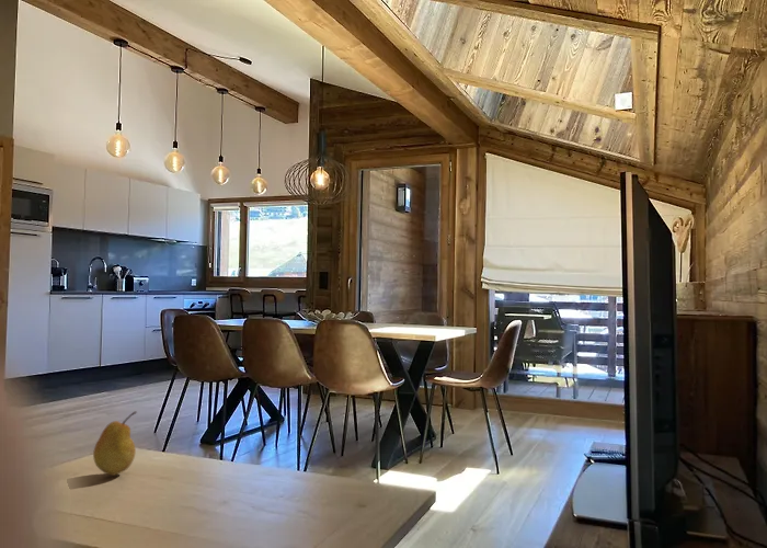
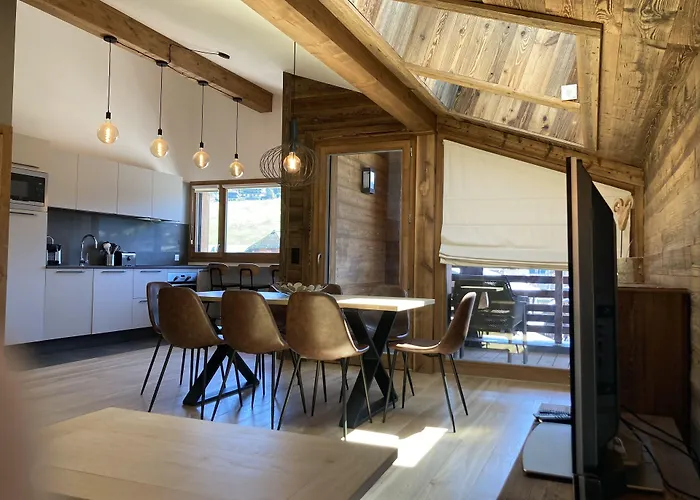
- fruit (115, 443)
